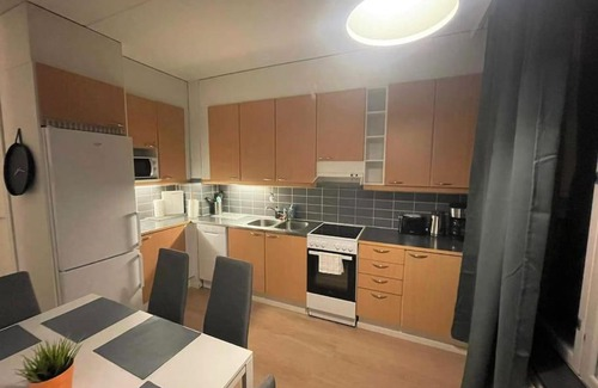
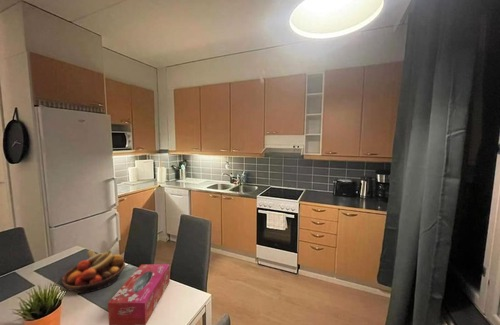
+ fruit bowl (94, 267)
+ tissue box (143, 290)
